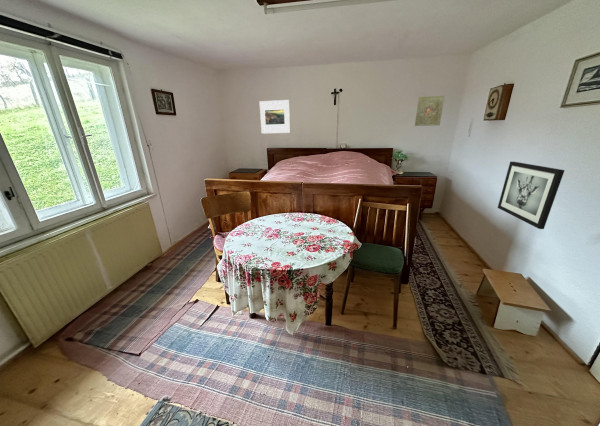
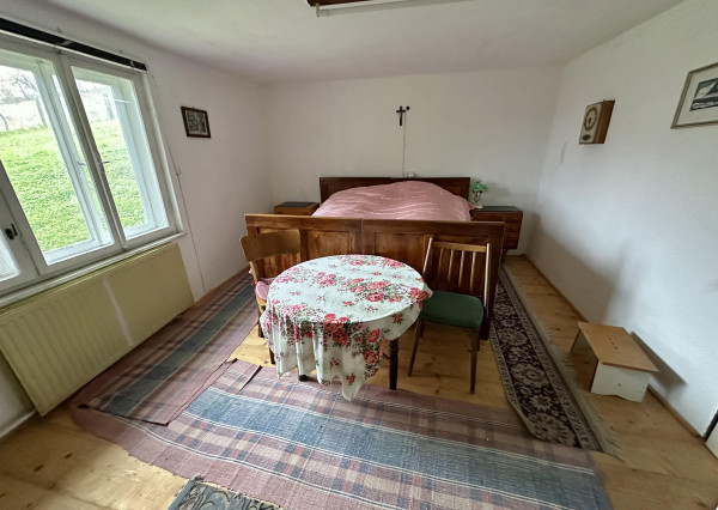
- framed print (274, 117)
- wall art (525, 192)
- religious icon (429, 111)
